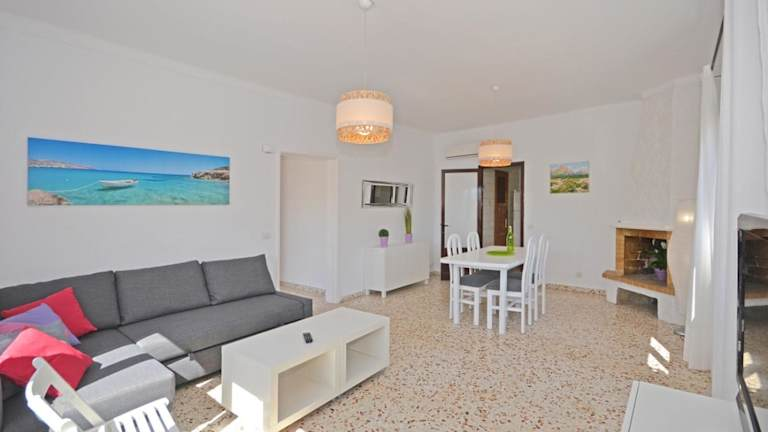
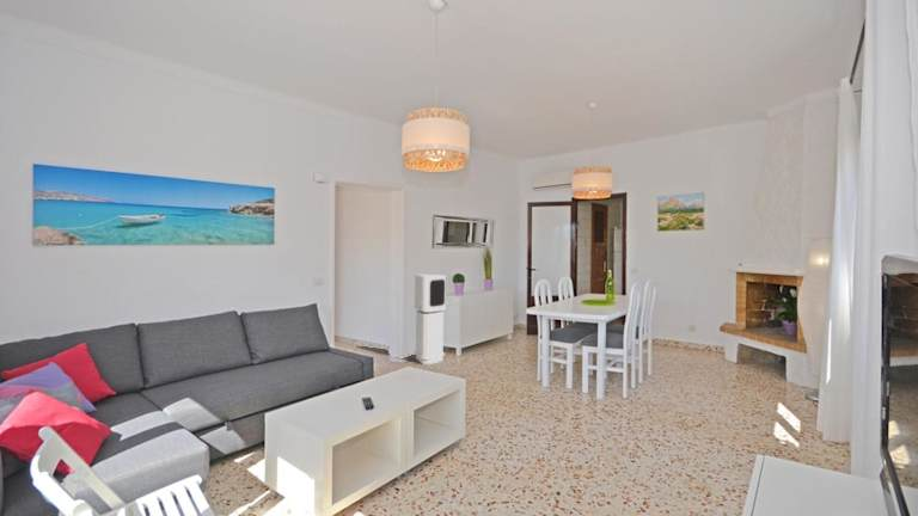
+ air purifier (426, 318)
